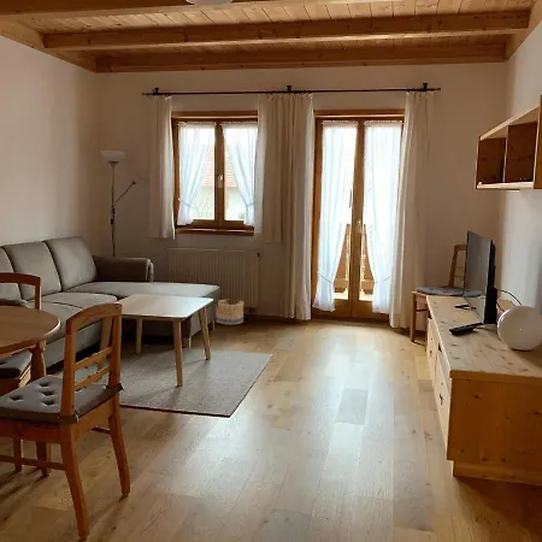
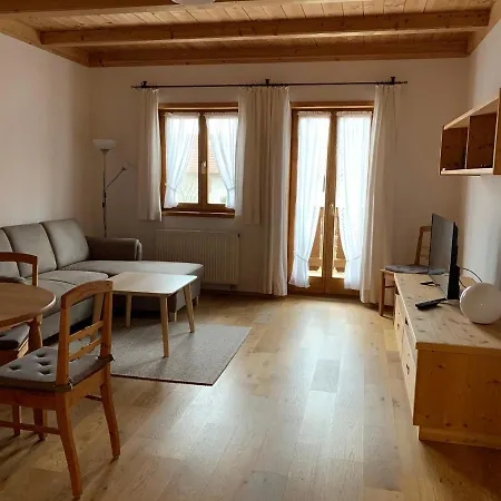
- basket (229, 311)
